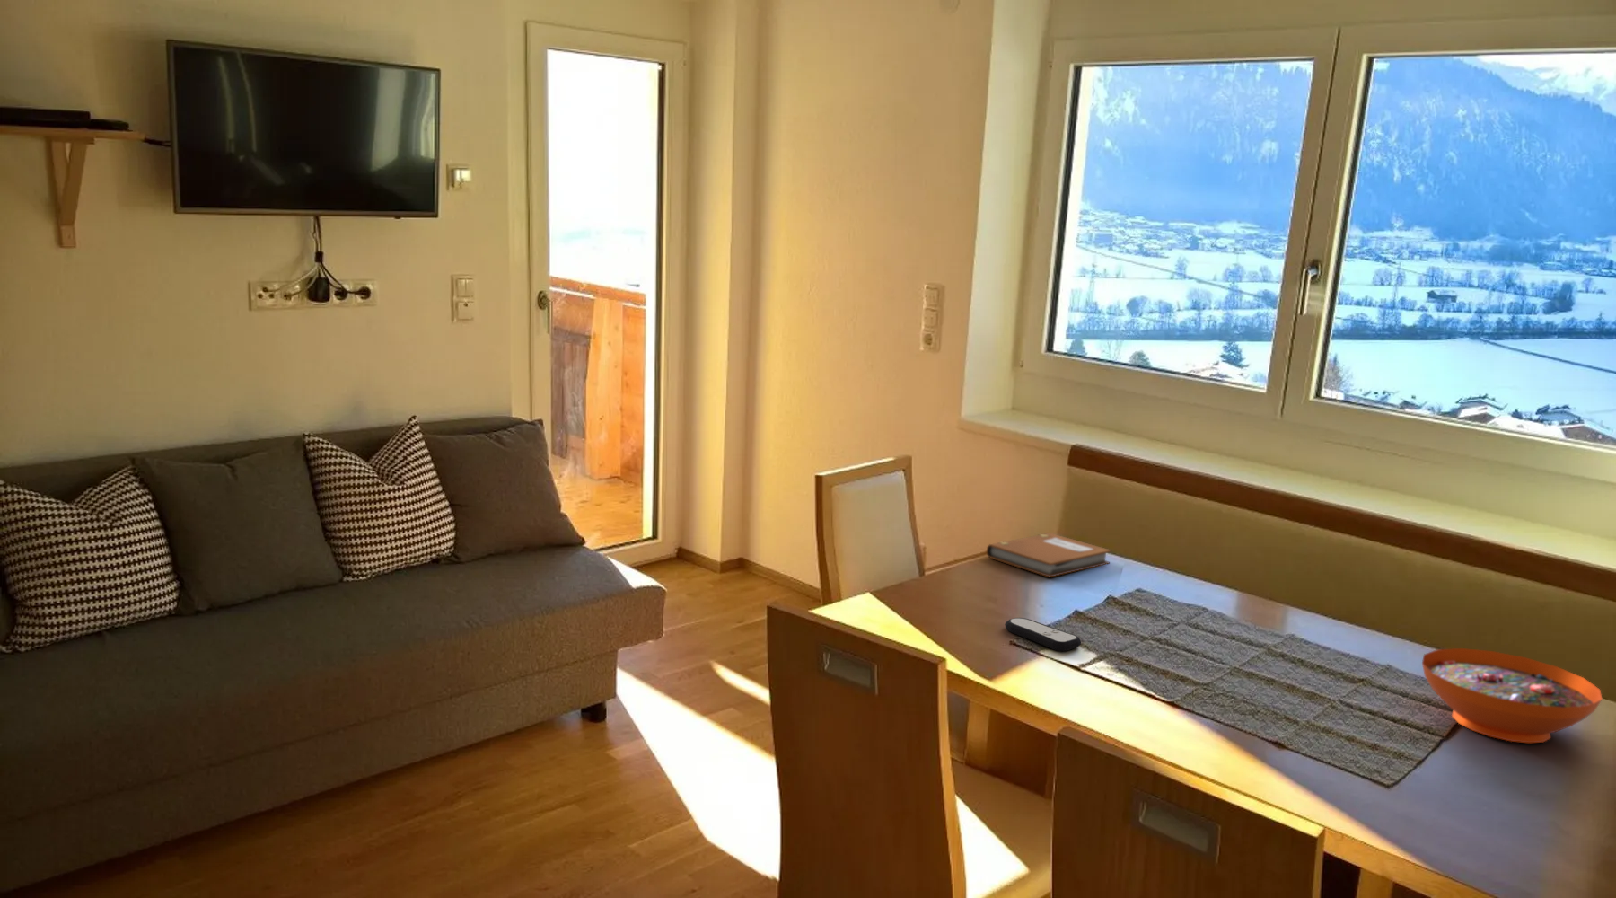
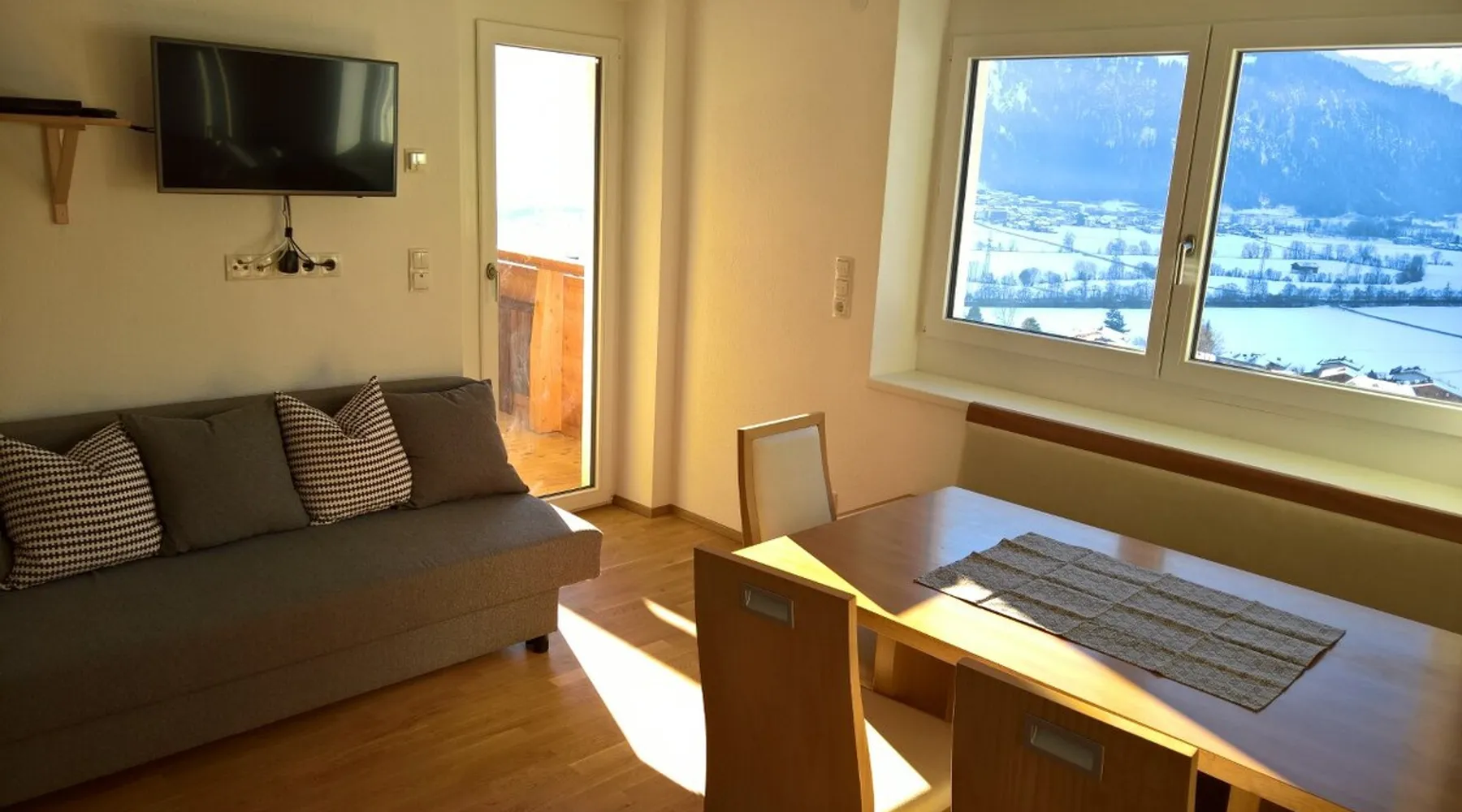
- decorative bowl (1504, 700)
- remote control (1040, 633)
- notebook (1049, 553)
